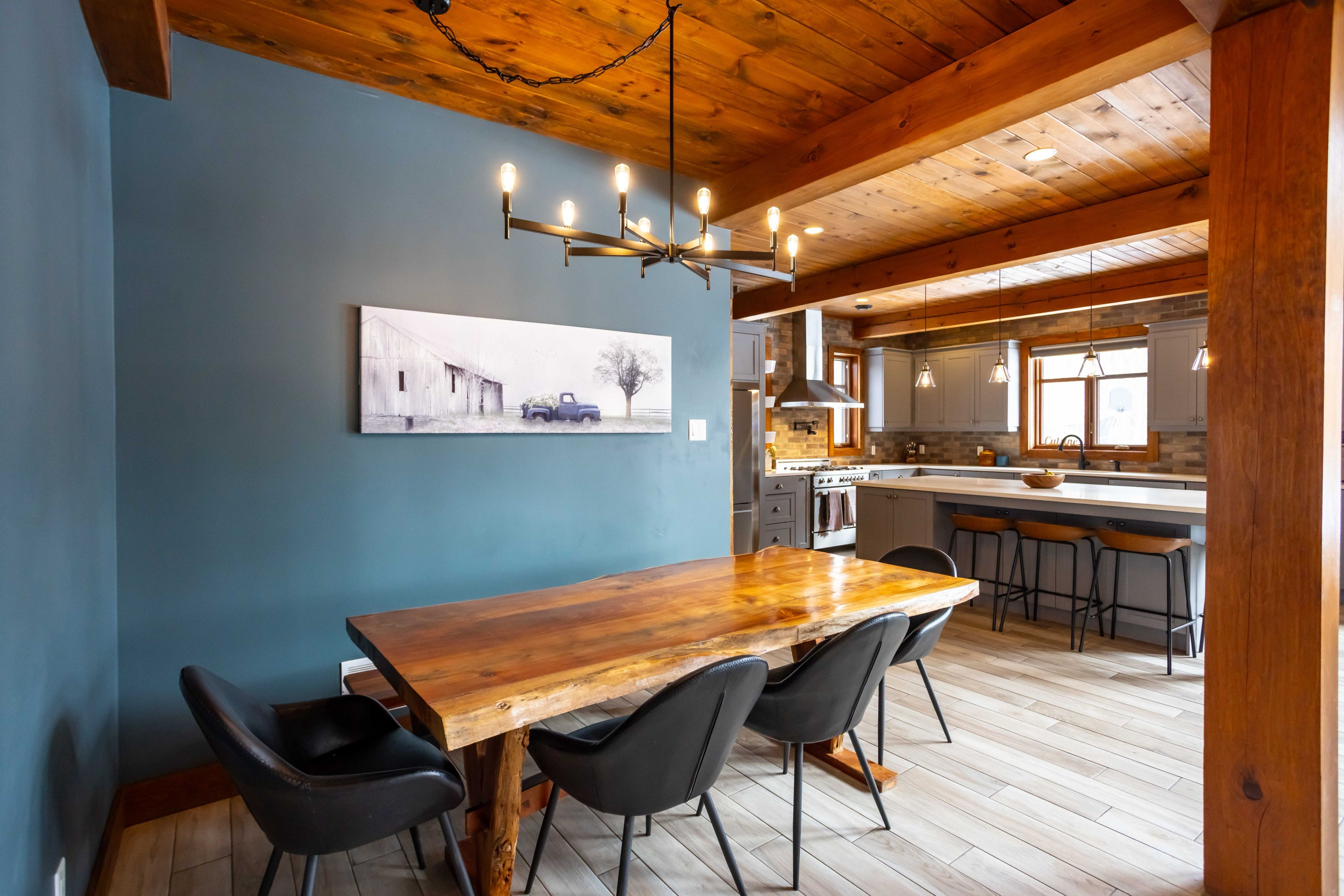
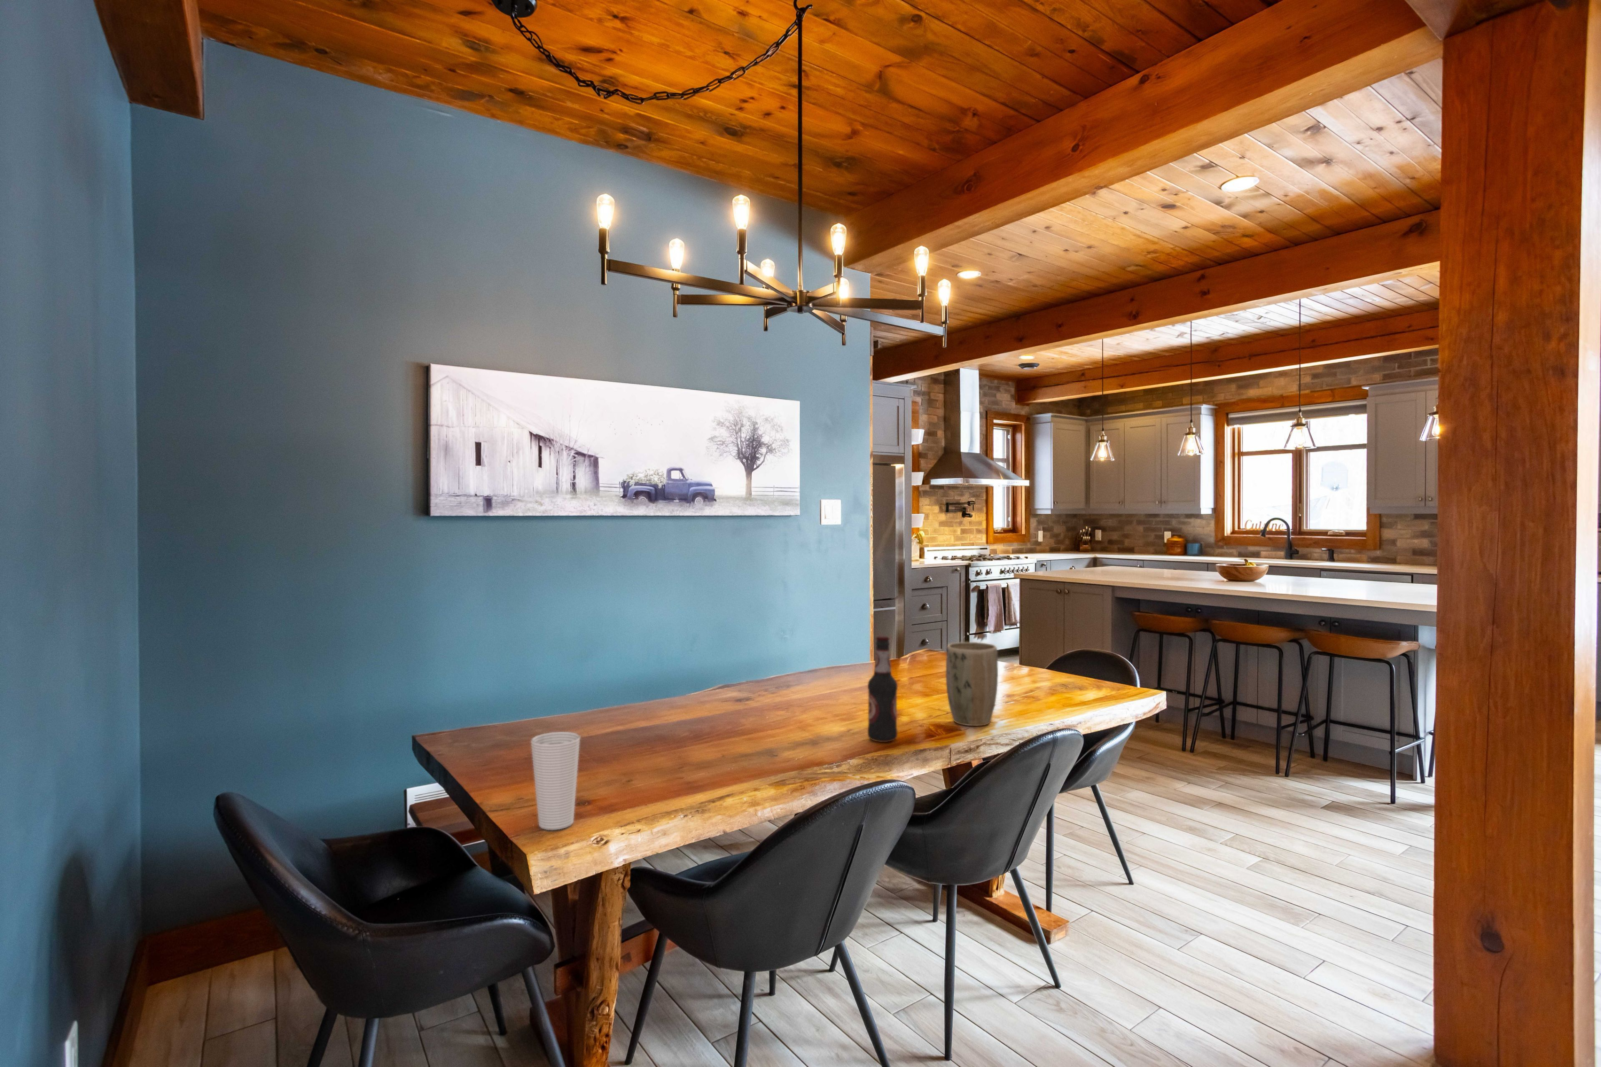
+ bottle (883, 688)
+ plant pot (972, 684)
+ cup (556, 781)
